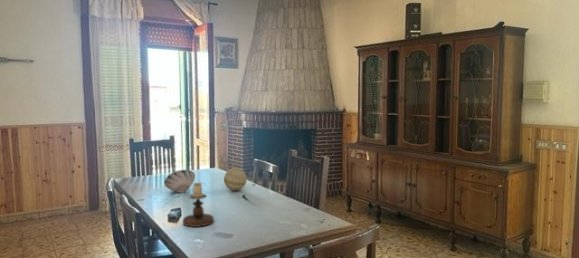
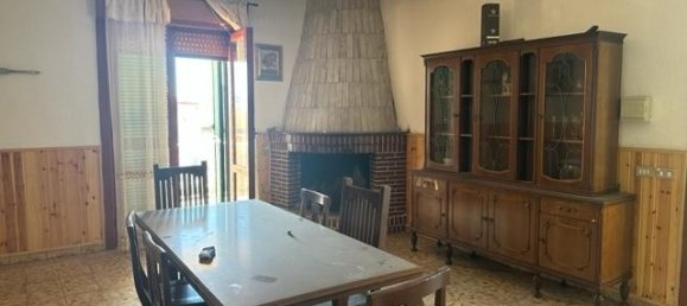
- candlestick (198, 202)
- decorative ball (235, 179)
- bowl (180, 180)
